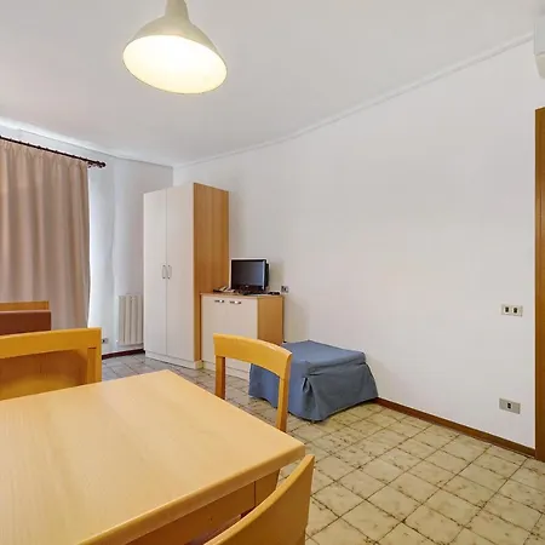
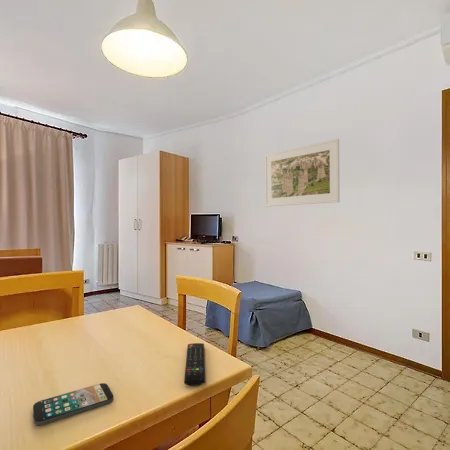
+ smartphone (74, 401)
+ remote control (195, 361)
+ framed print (298, 176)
